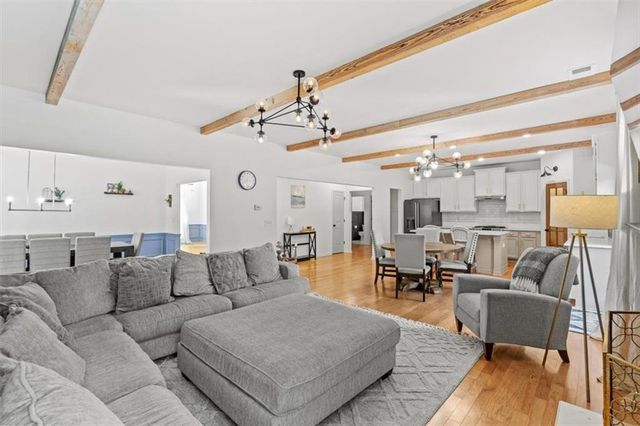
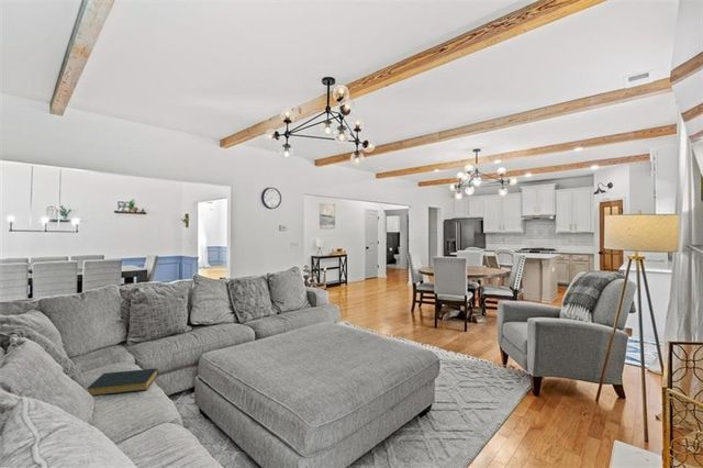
+ hardback book (124, 381)
